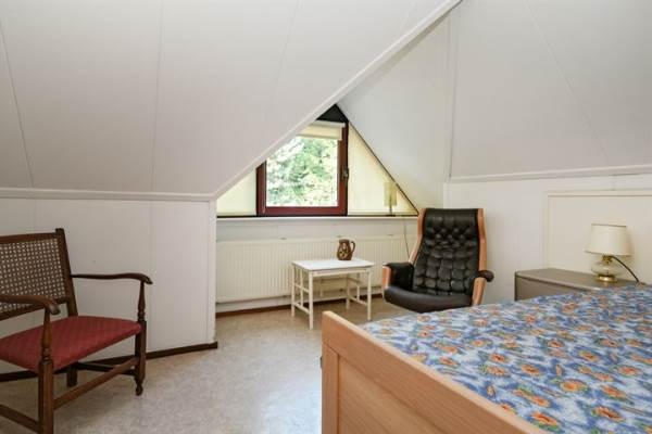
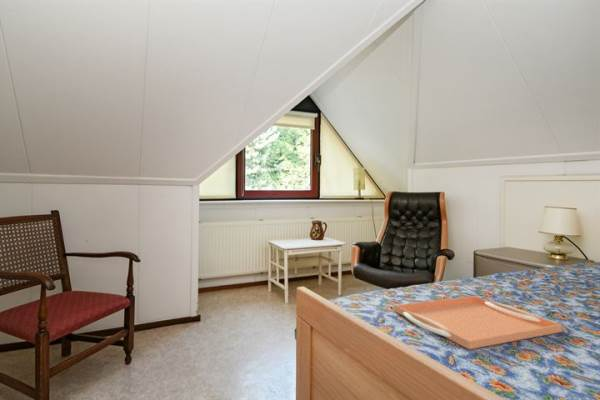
+ serving tray (472, 317)
